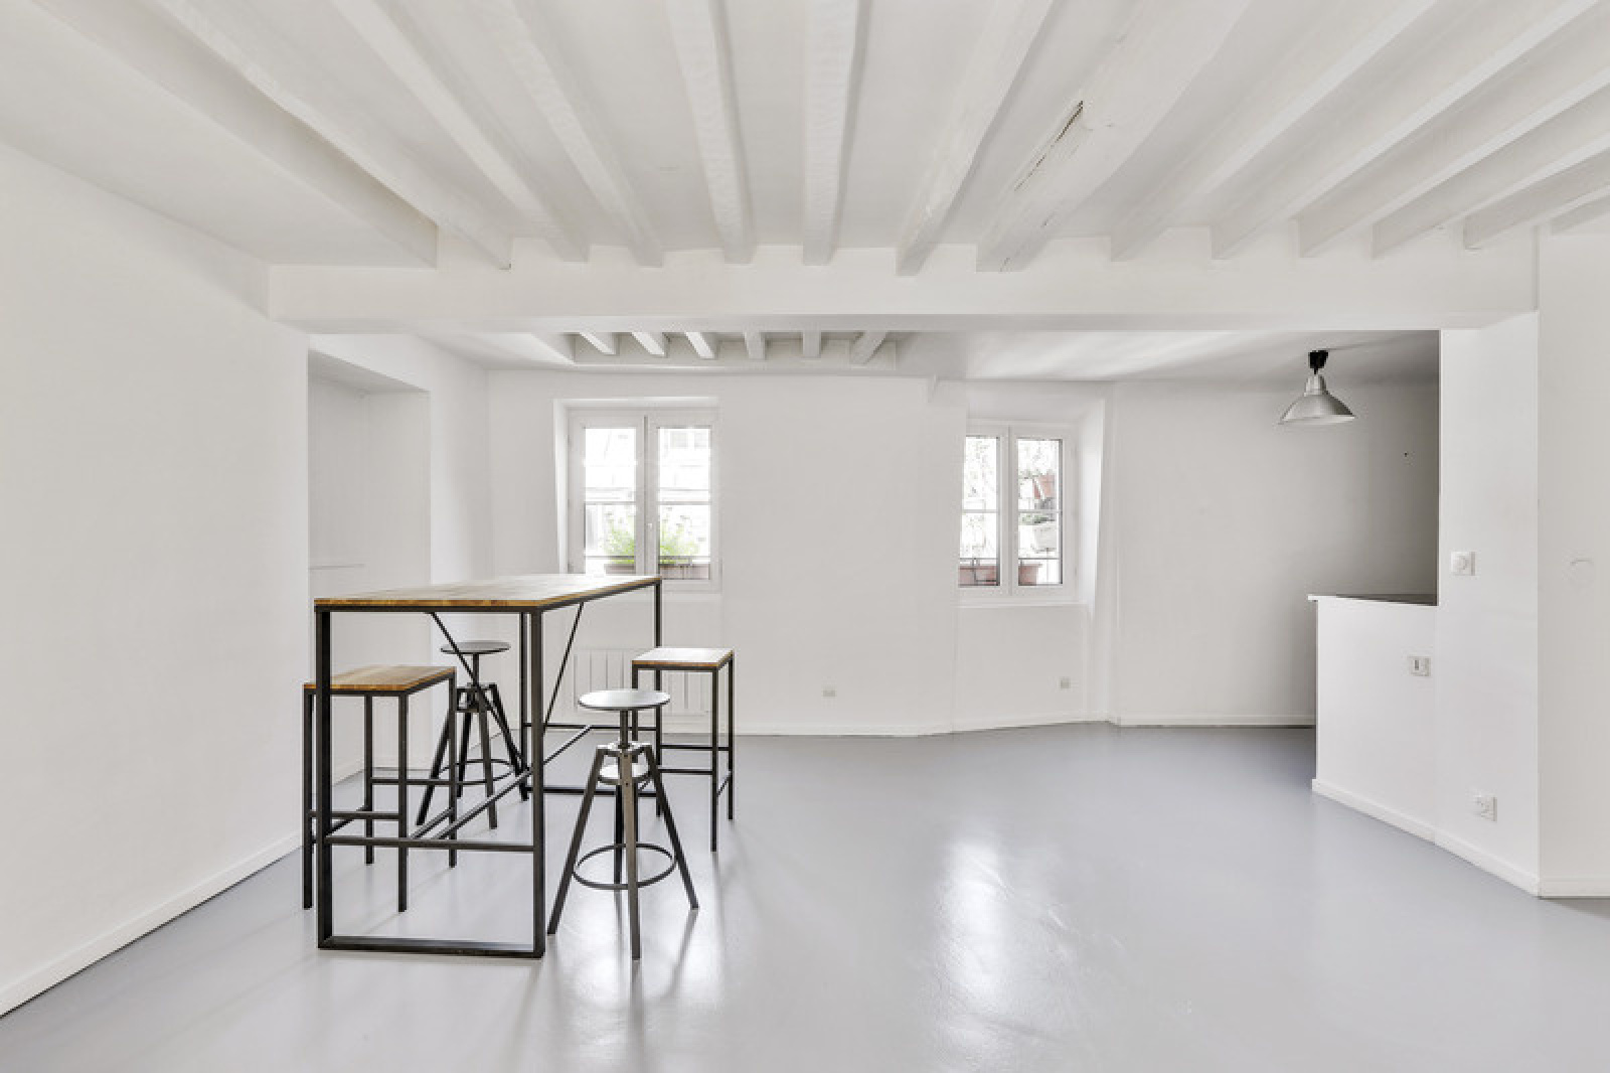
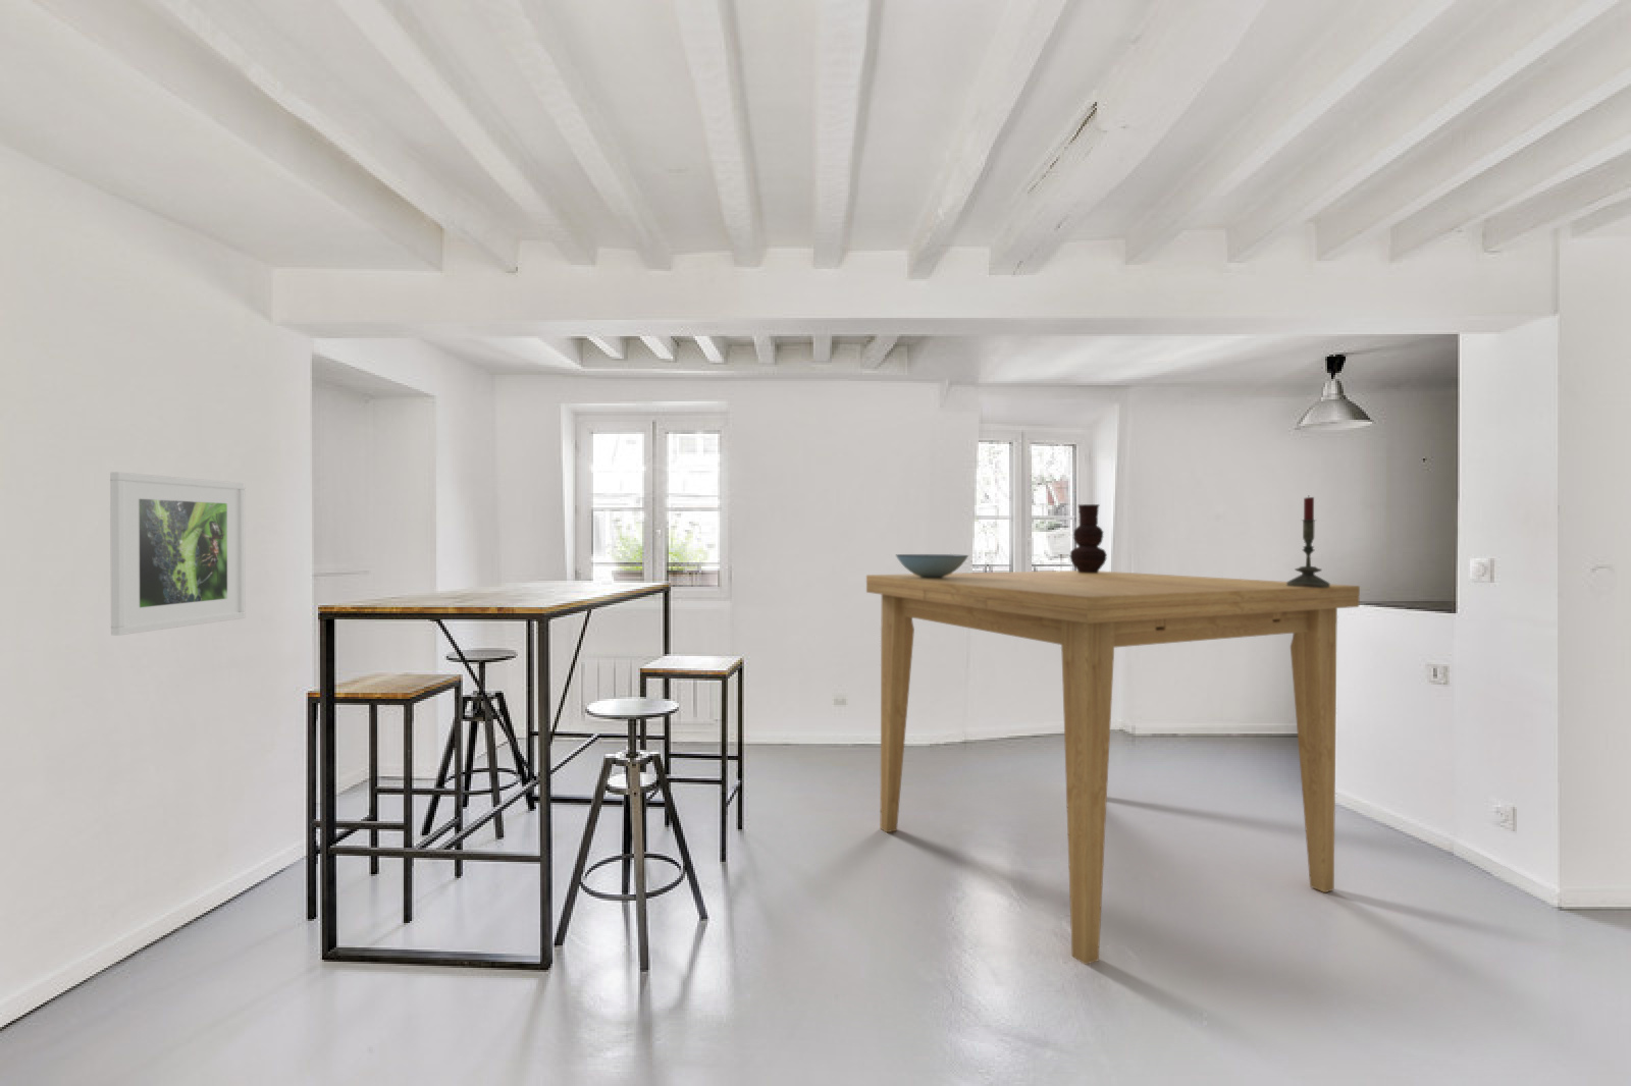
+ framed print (184, 551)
+ vase (1088, 538)
+ dining table (1087, 719)
+ decorative bowl (931, 565)
+ candle (1308, 539)
